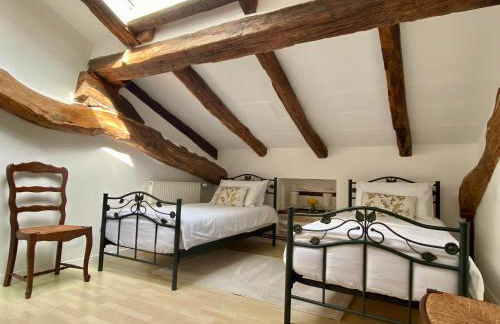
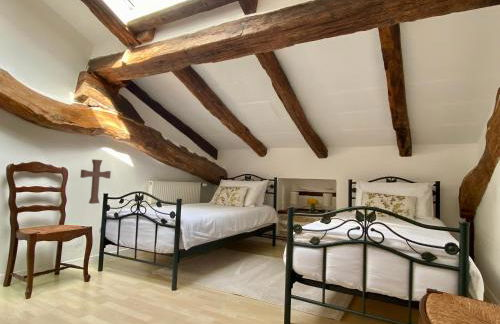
+ decorative cross (95, 181)
